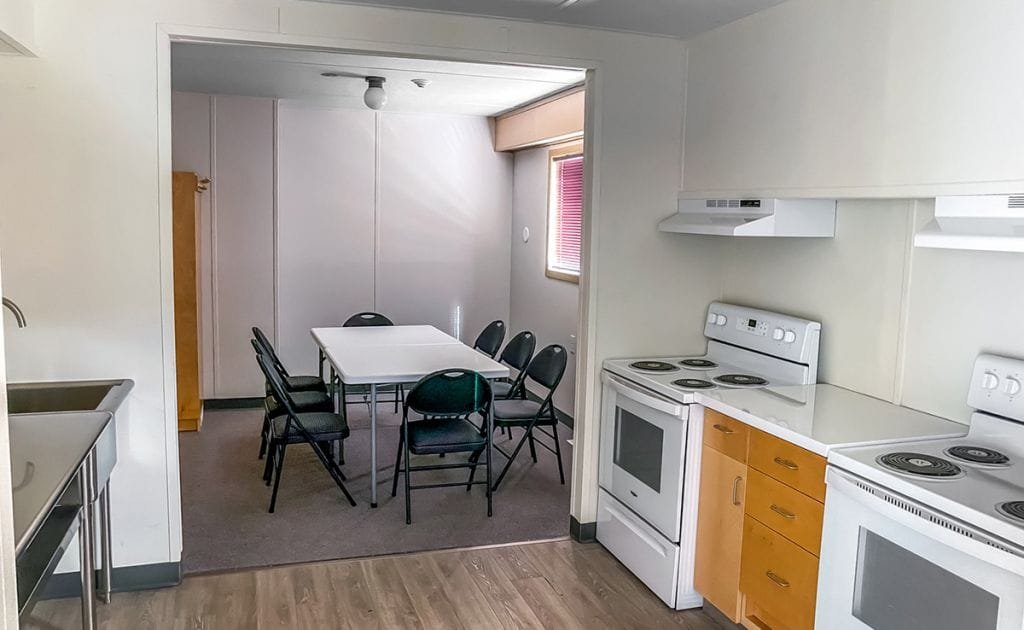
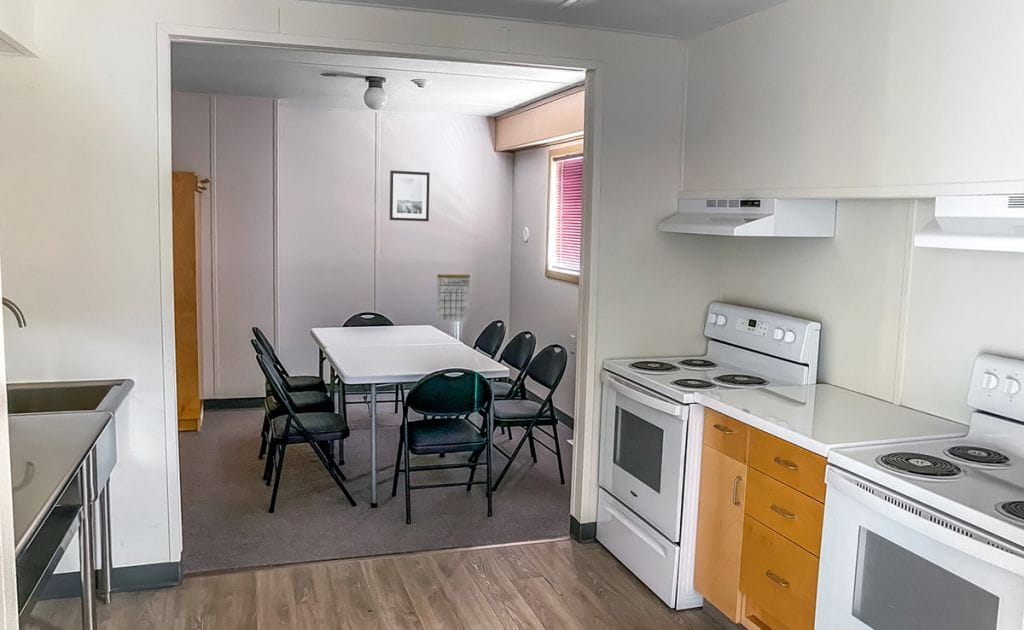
+ wall art (409, 196)
+ calendar (453, 292)
